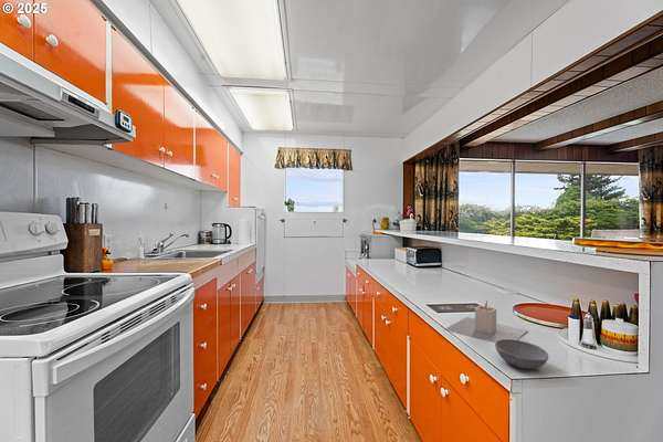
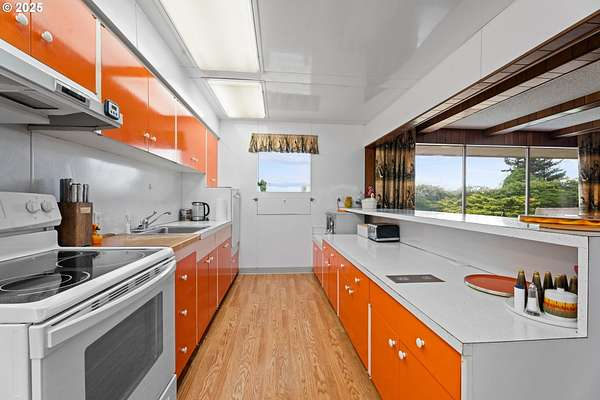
- utensil holder (485, 315)
- bowl (520, 356)
